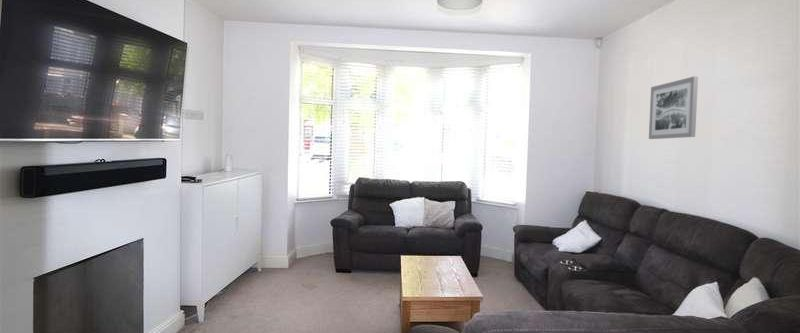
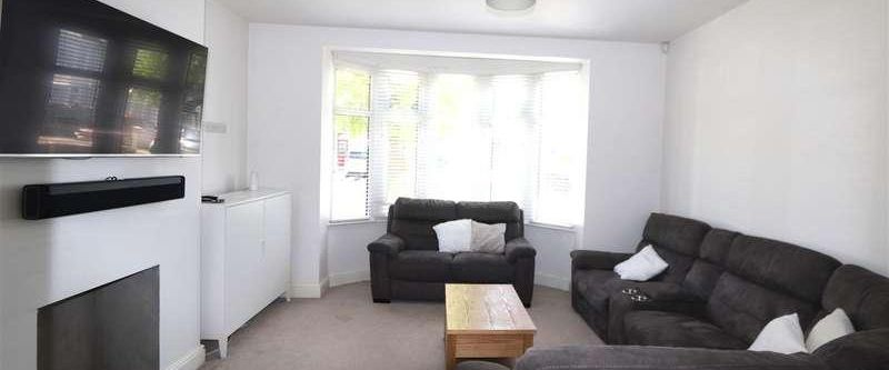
- wall art (671, 110)
